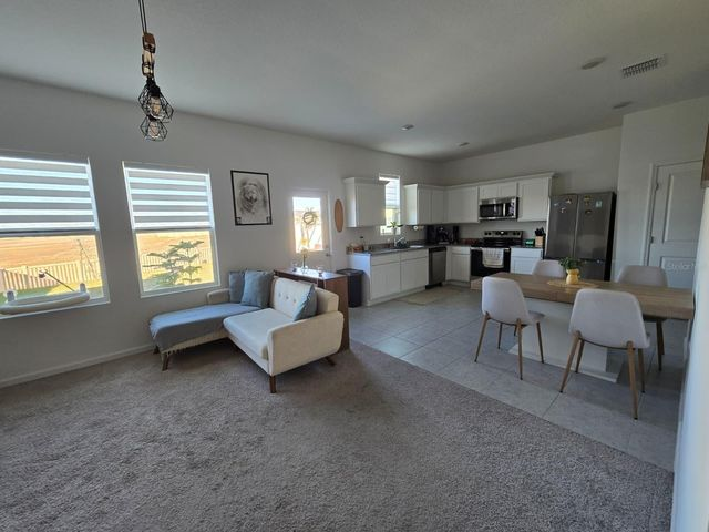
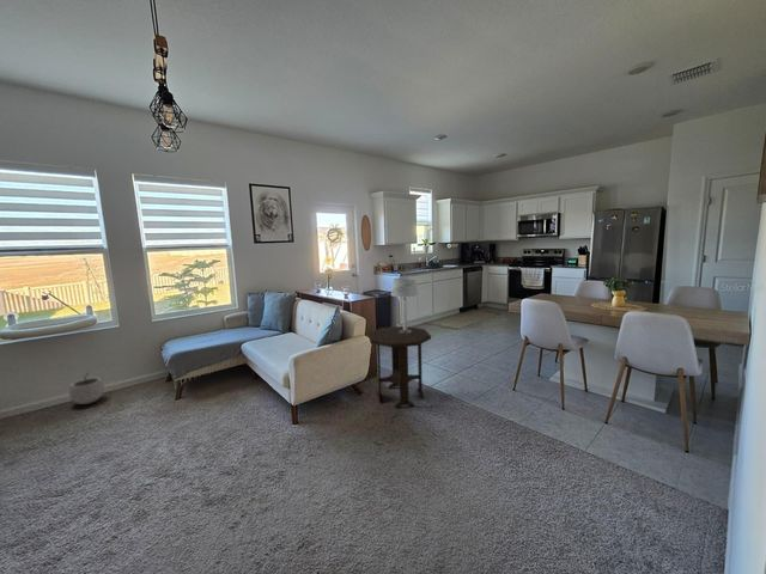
+ side table (399, 365)
+ plant pot (86, 387)
+ table lamp (405, 305)
